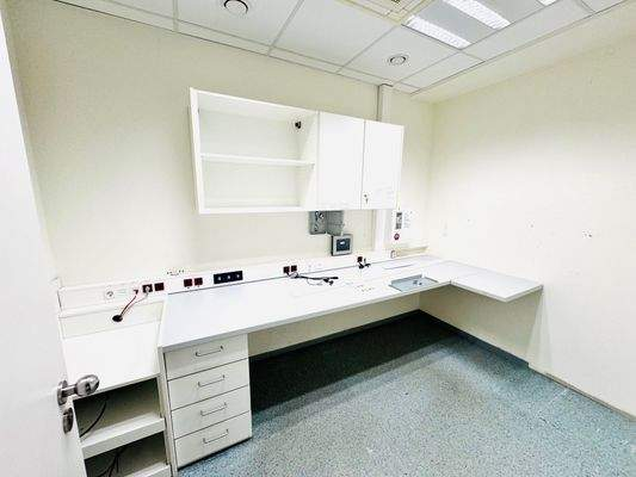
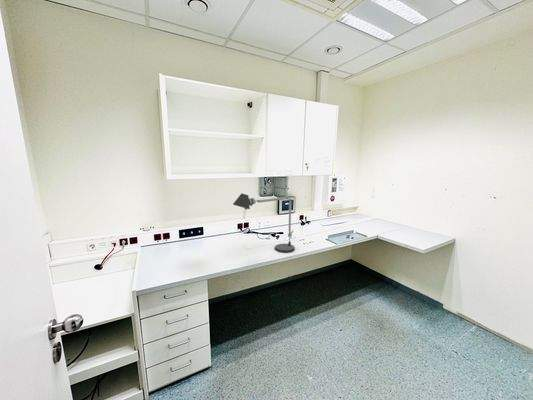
+ desk lamp (266, 201)
